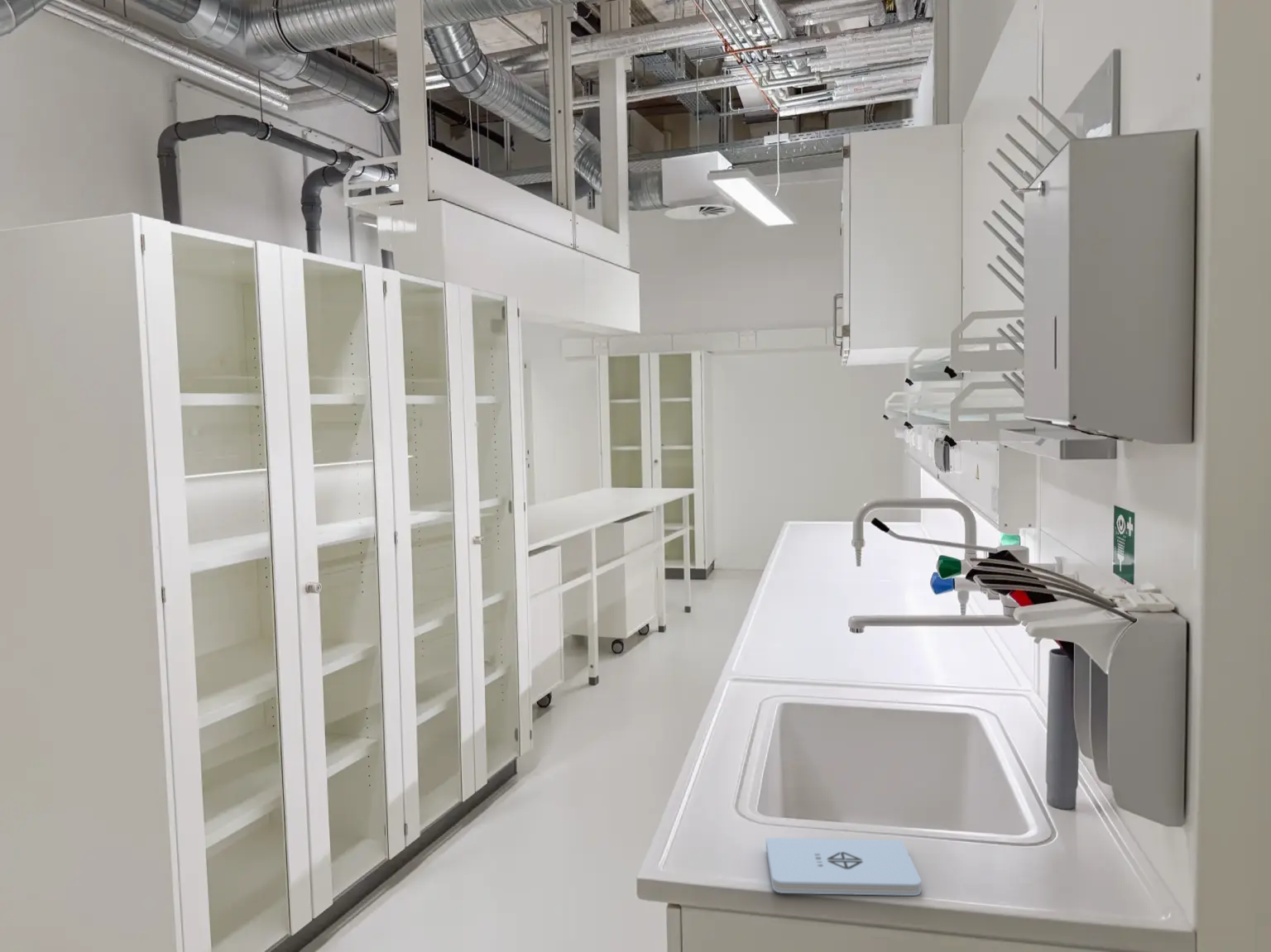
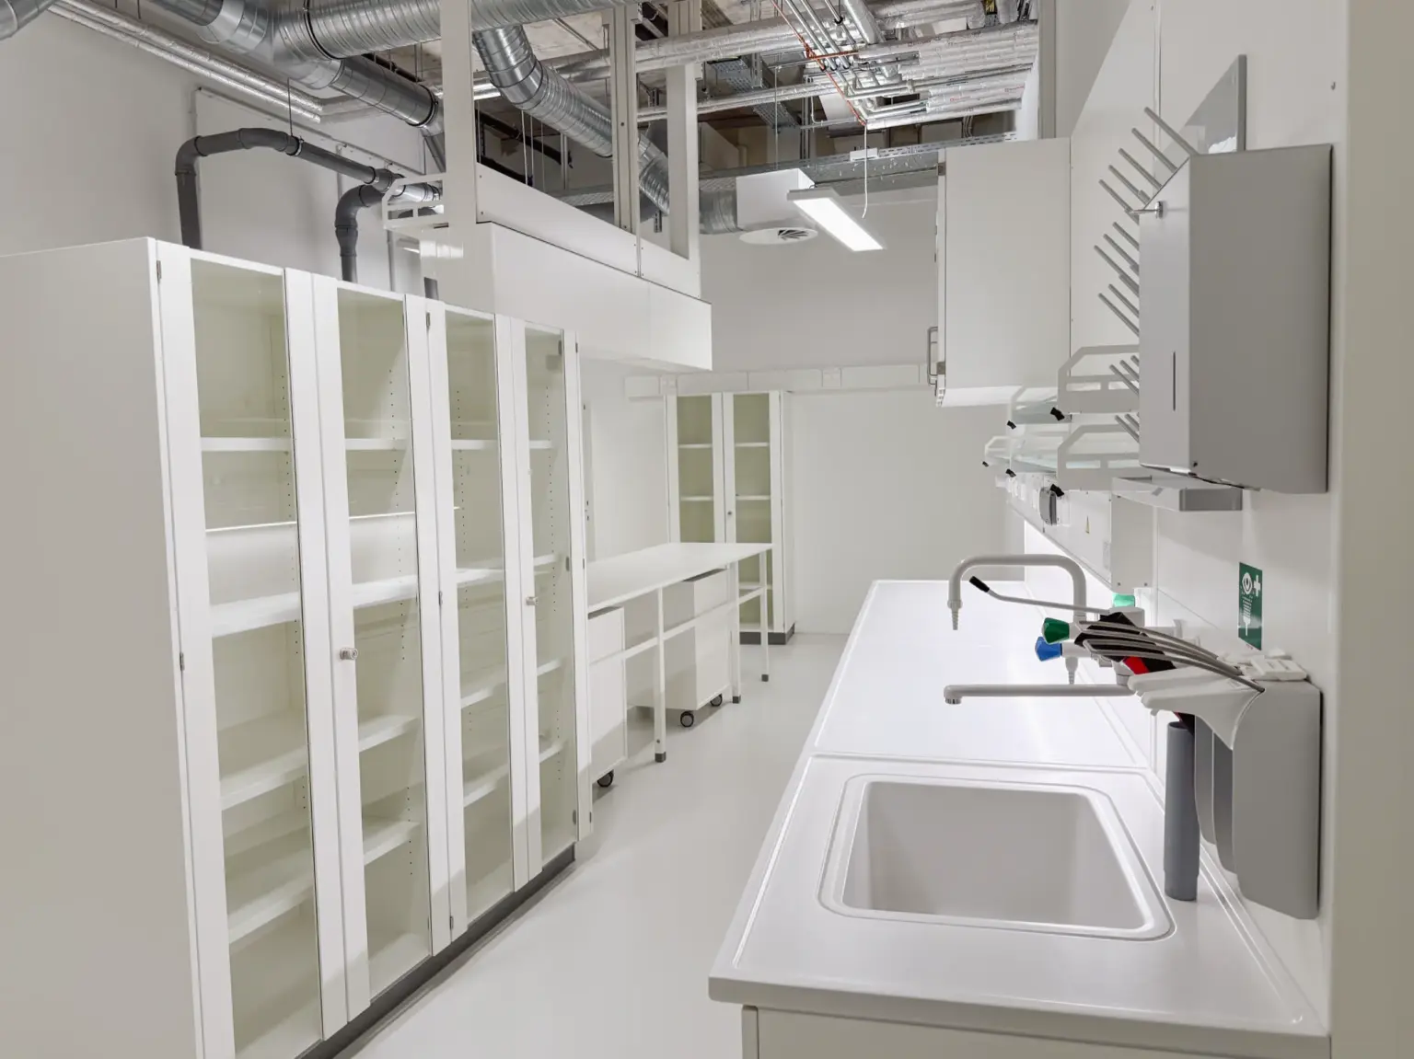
- notepad (840, 865)
